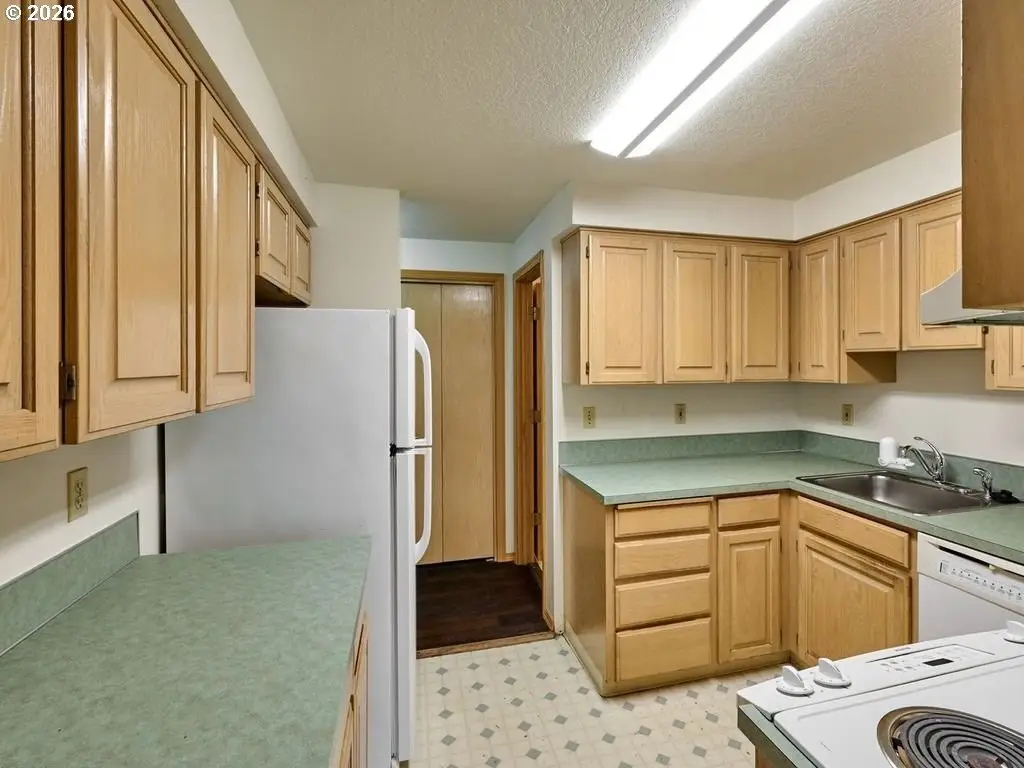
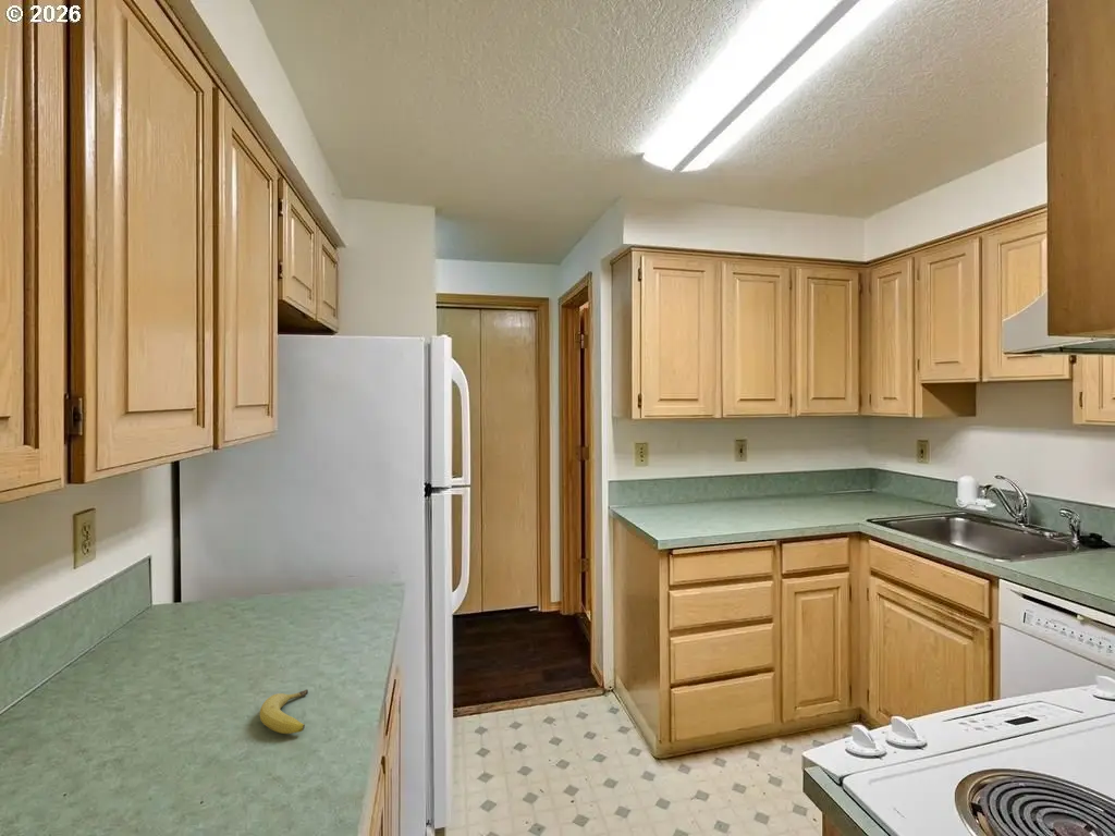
+ fruit (282, 705)
